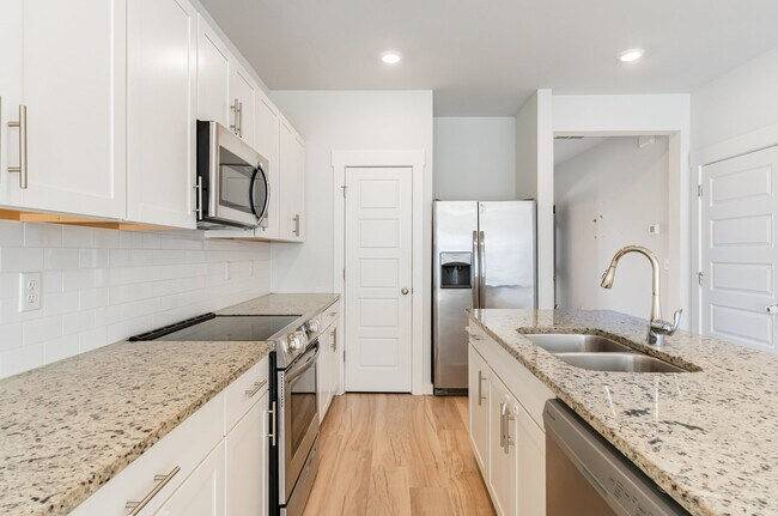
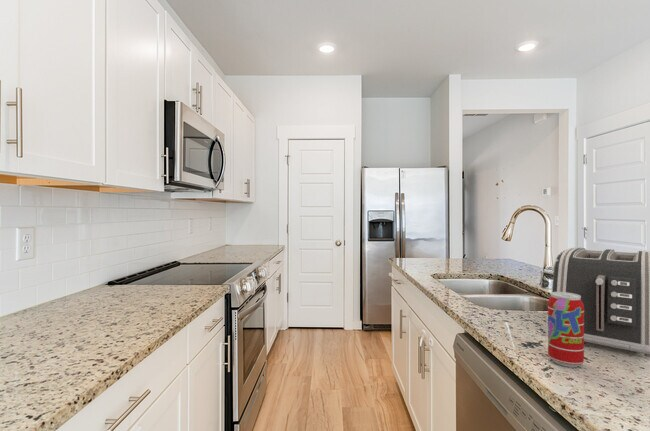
+ toaster (607, 289)
+ beverage can (565, 328)
